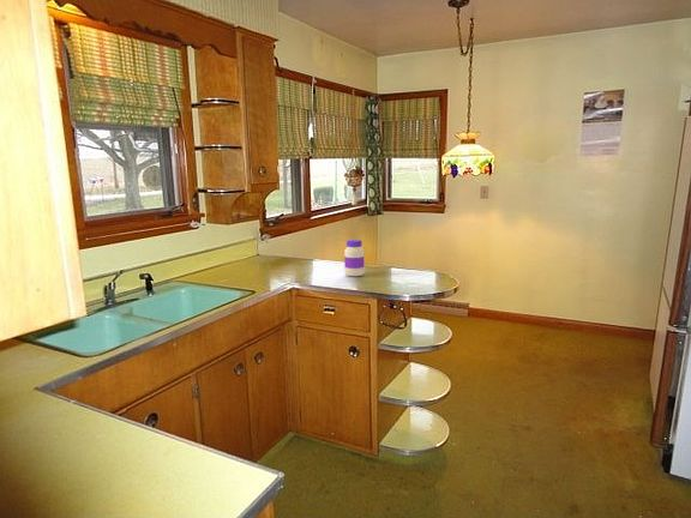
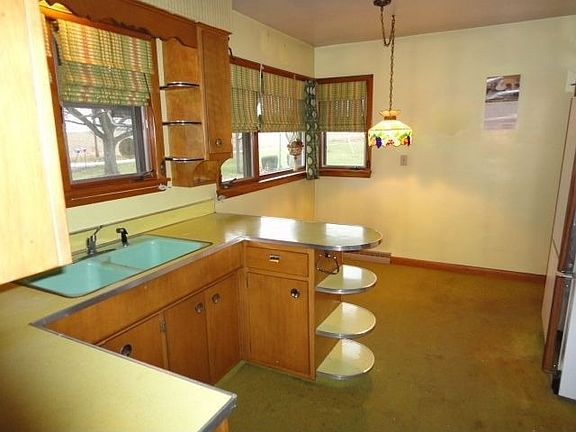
- jar (354, 257)
